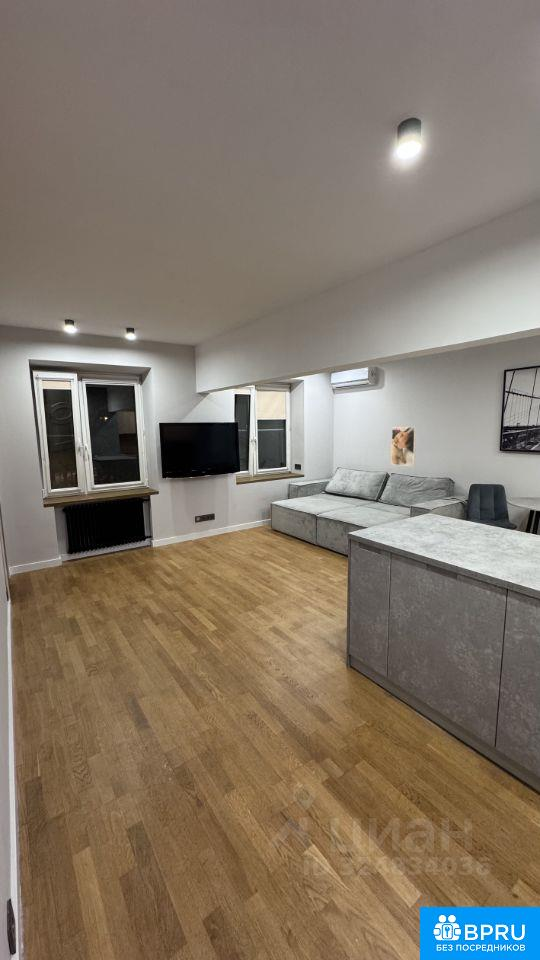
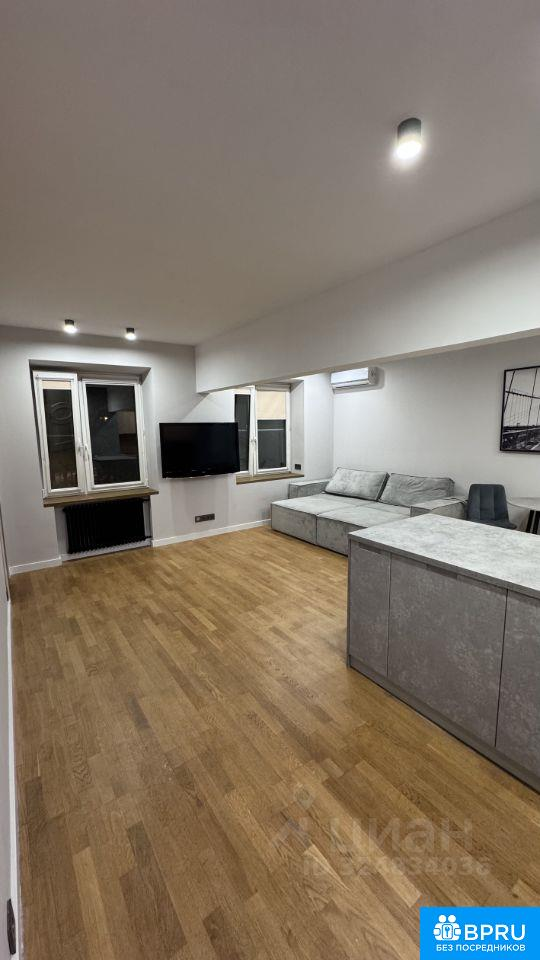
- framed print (403, 446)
